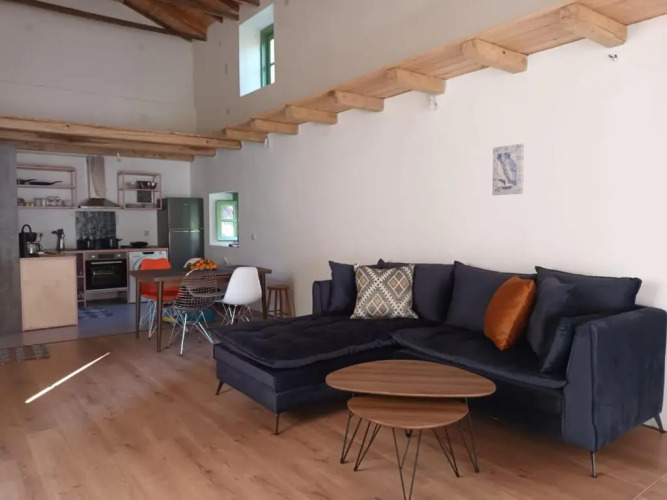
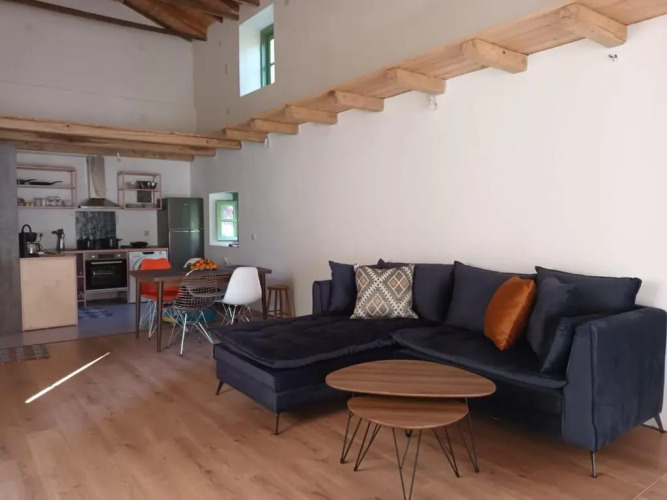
- wall art (507, 170)
